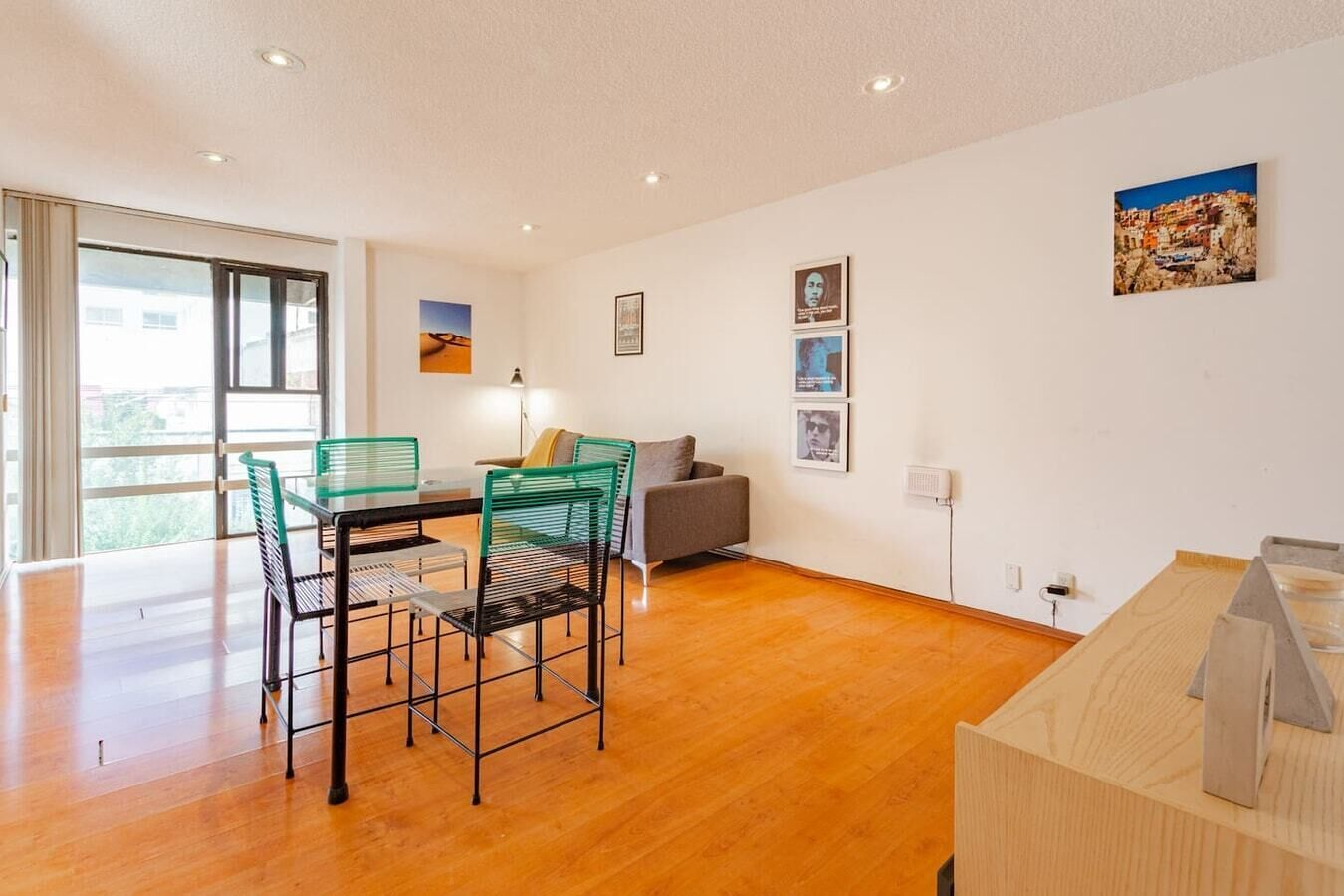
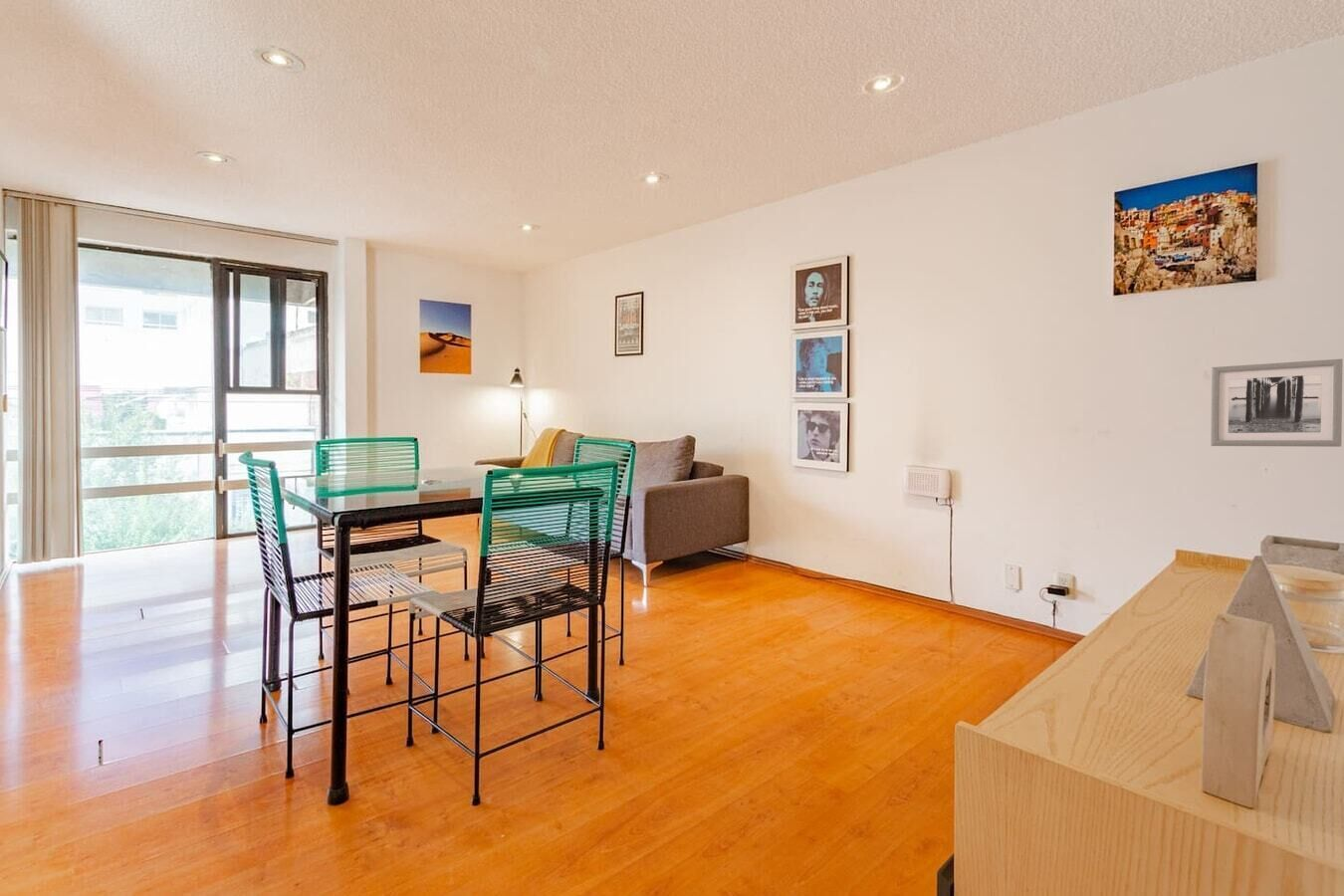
+ wall art (1272, 404)
